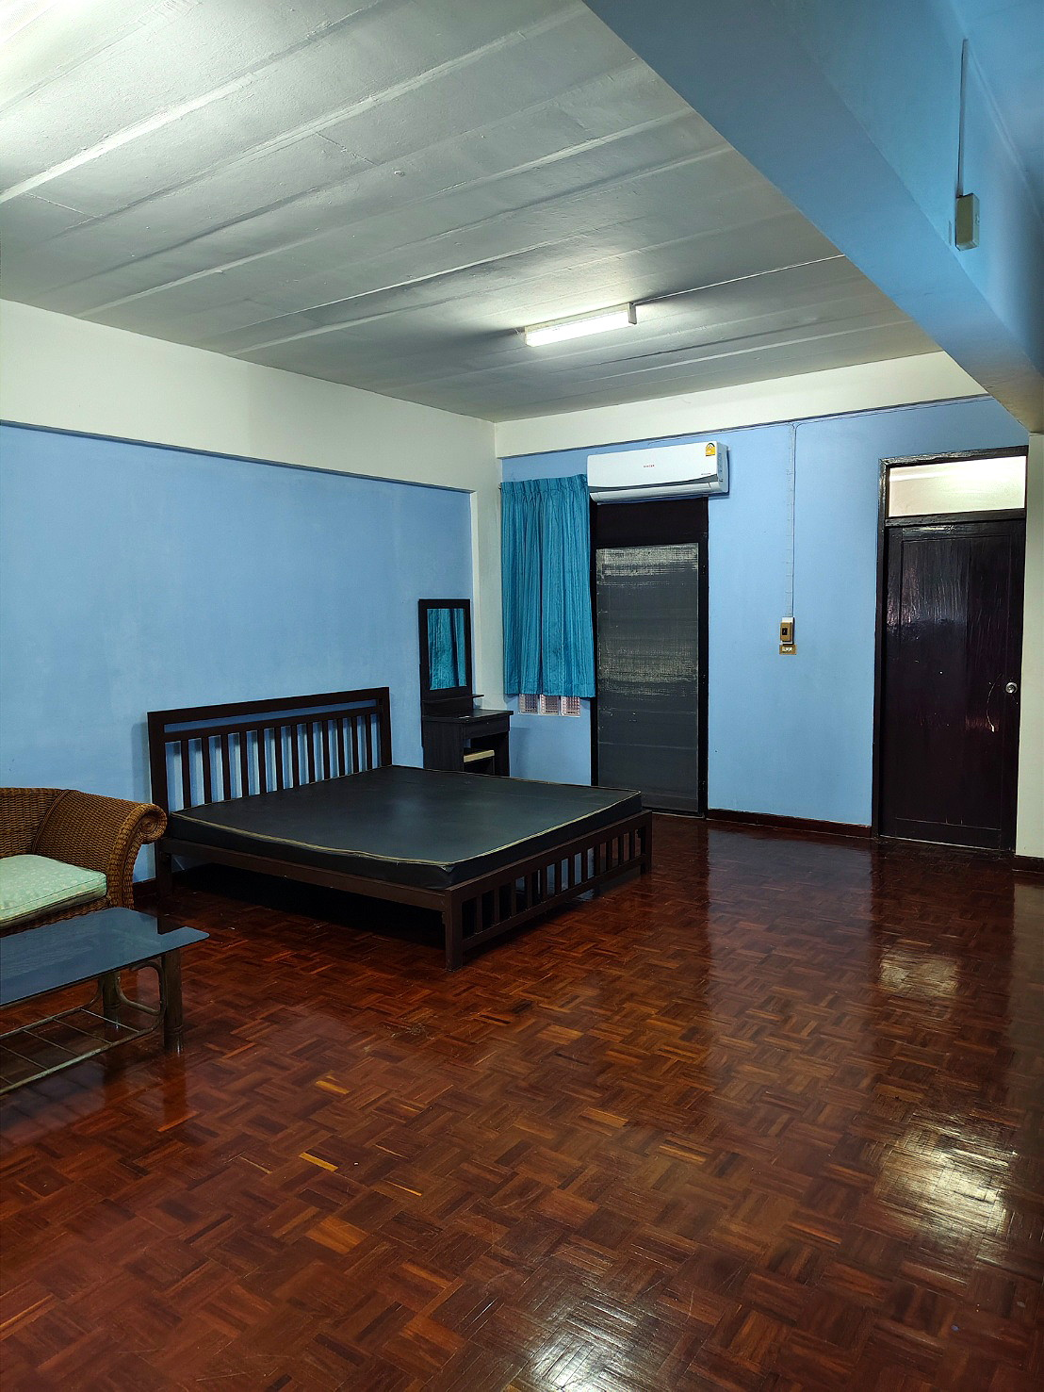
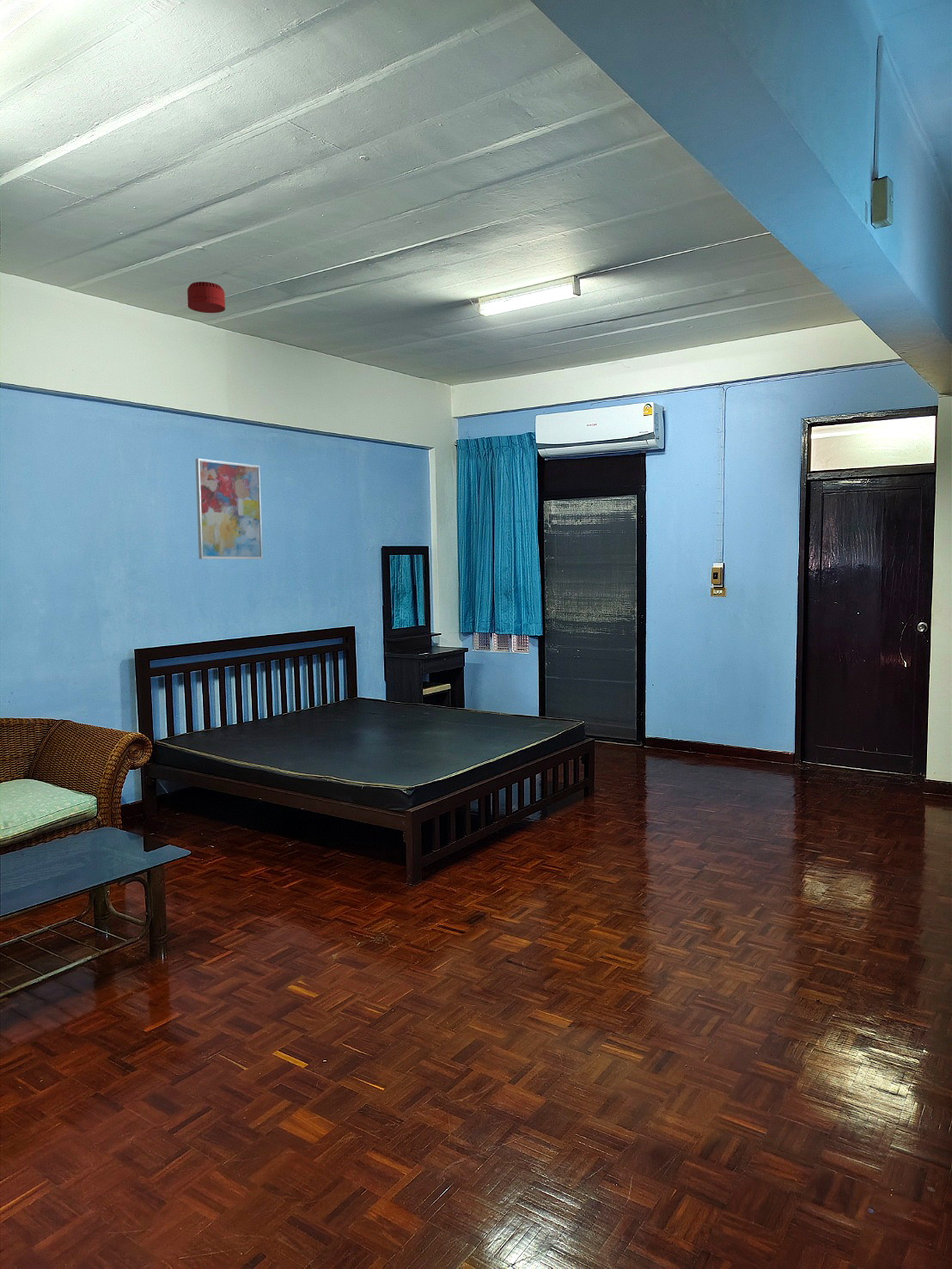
+ wall art (230, 510)
+ smoke detector (206, 296)
